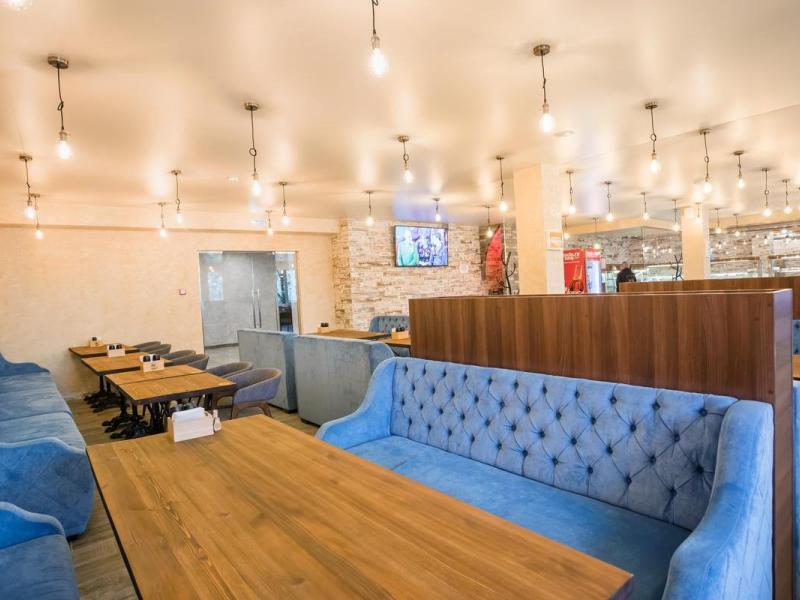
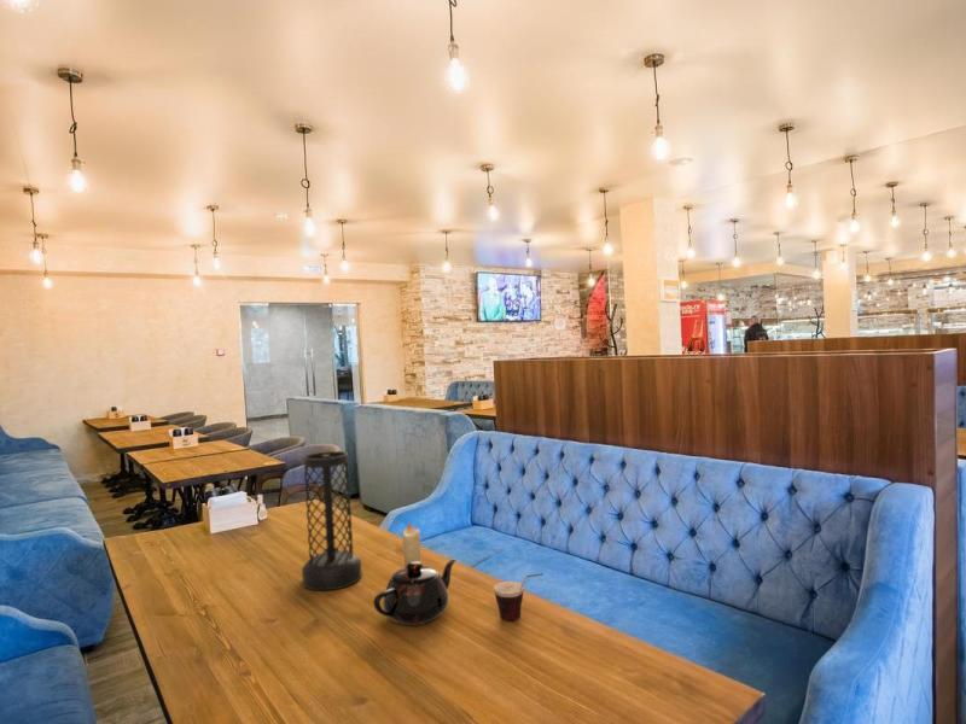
+ teapot (418, 588)
+ cup (519, 594)
+ vase (328, 516)
+ candle (412, 547)
